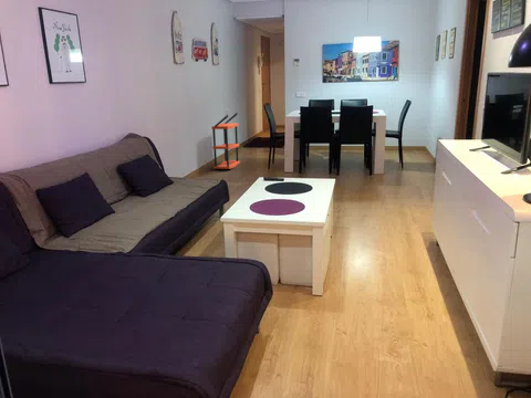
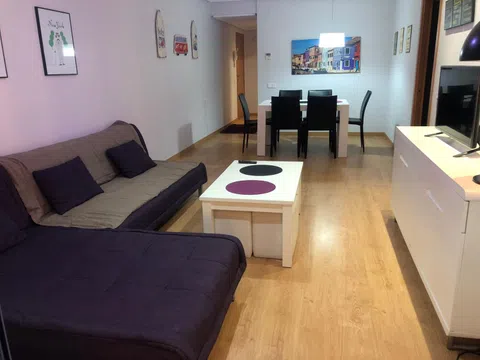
- shelving unit (226, 140)
